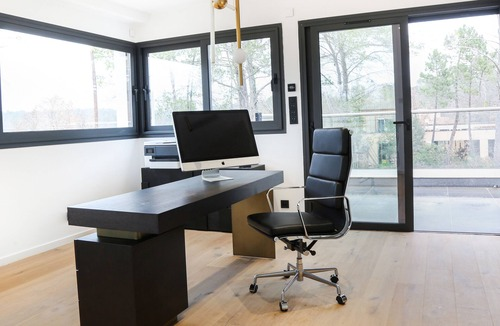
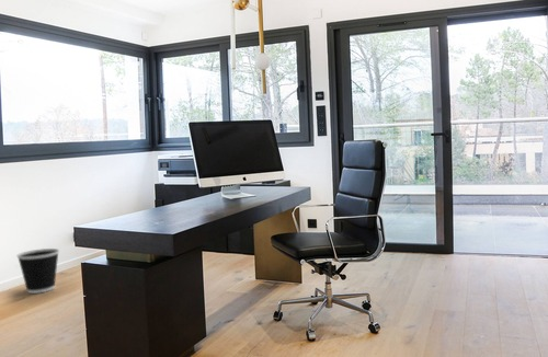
+ wastebasket (39, 270)
